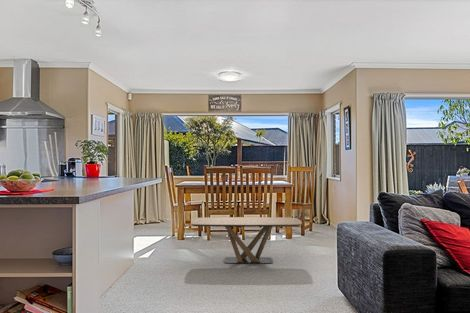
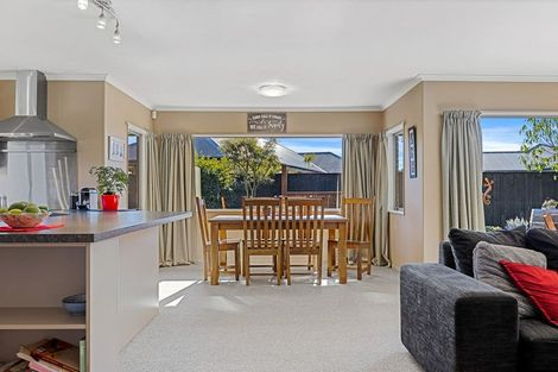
- coffee table (243, 243)
